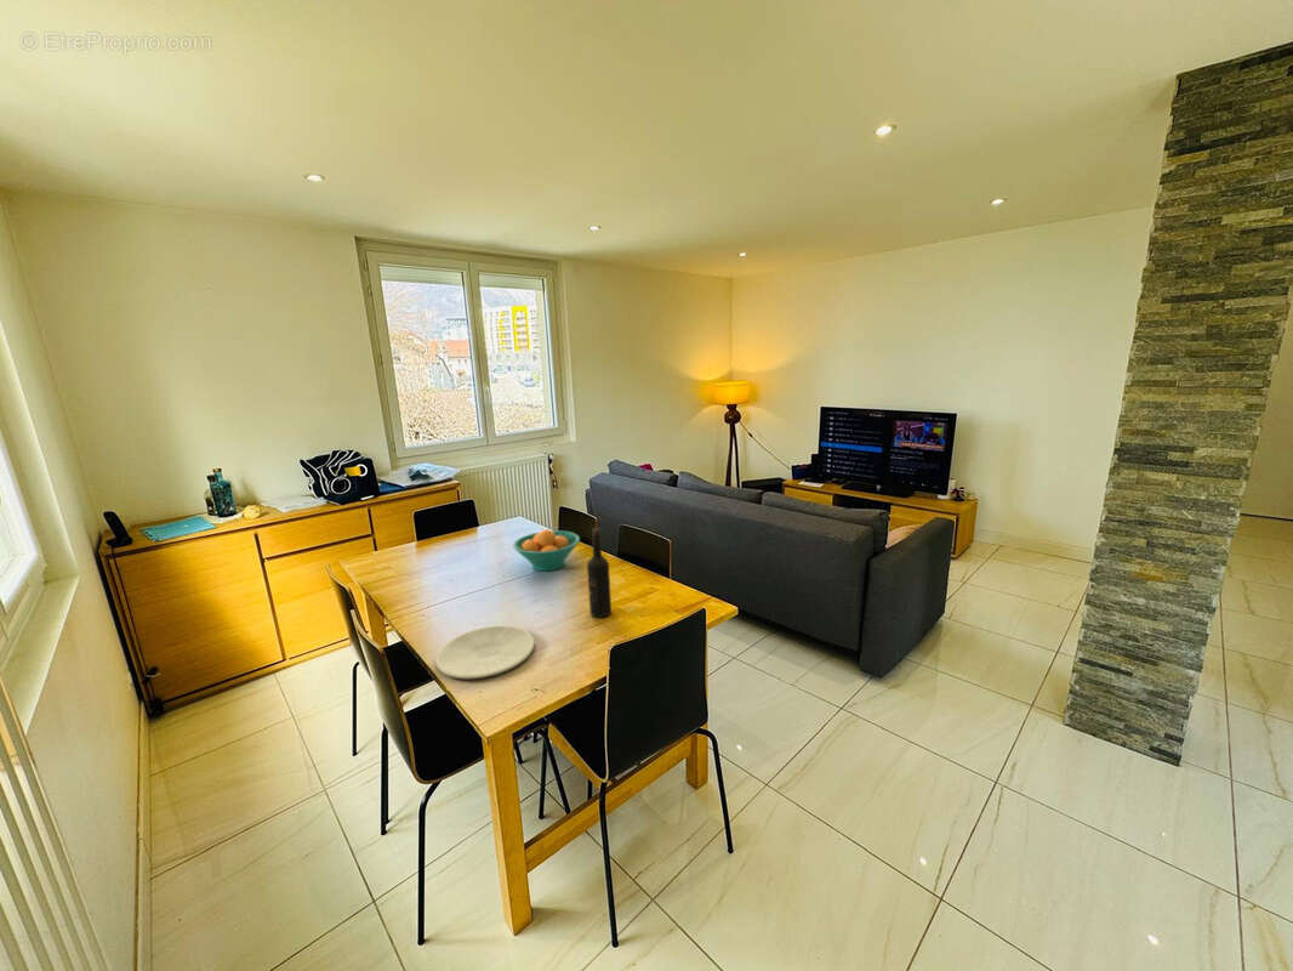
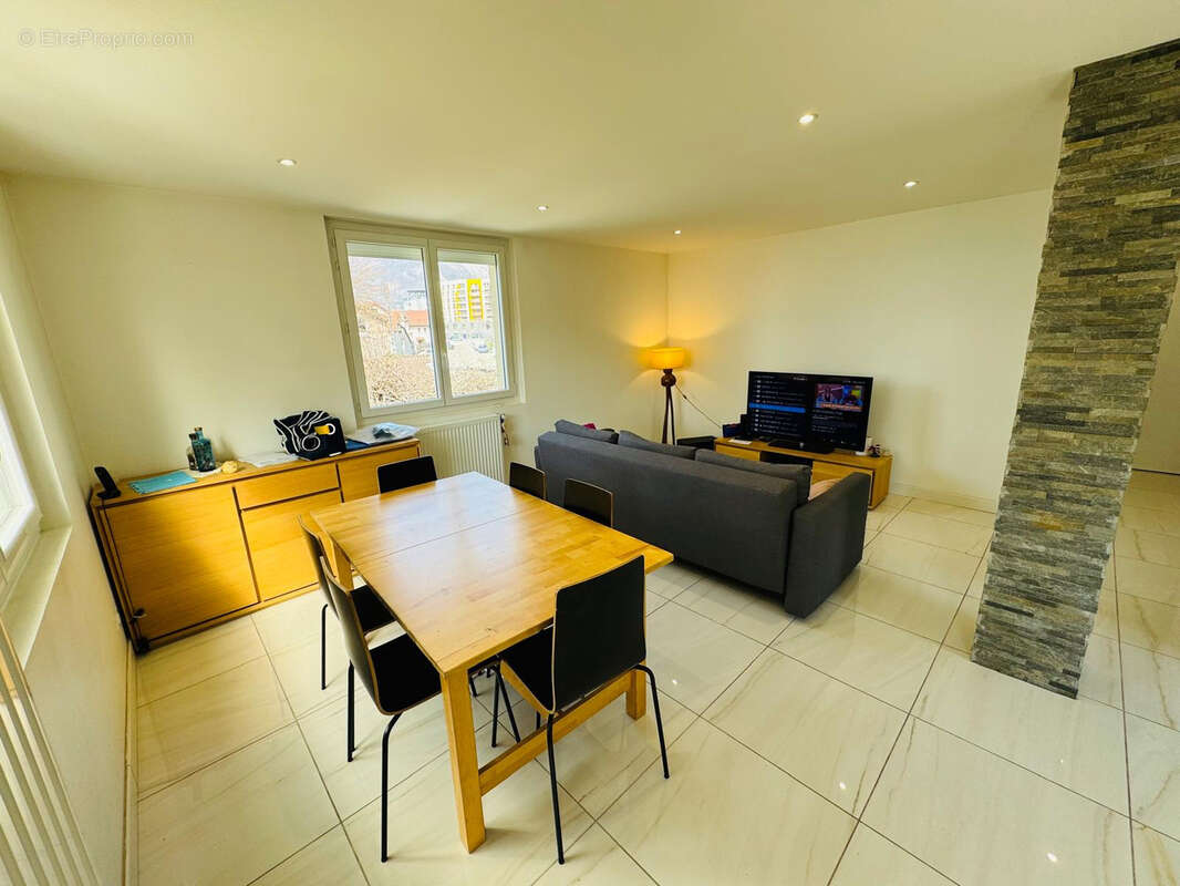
- plate (486, 651)
- fruit bowl (547, 547)
- wine bottle (598, 572)
